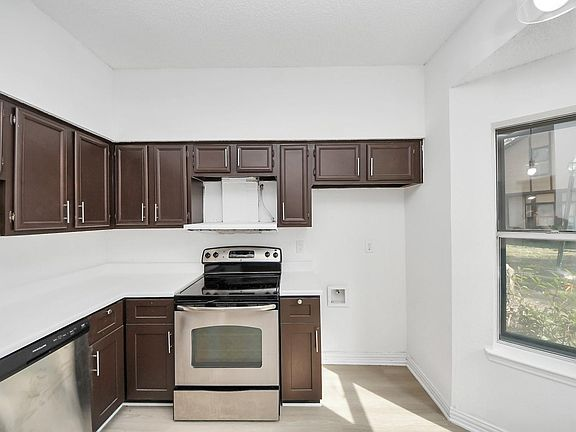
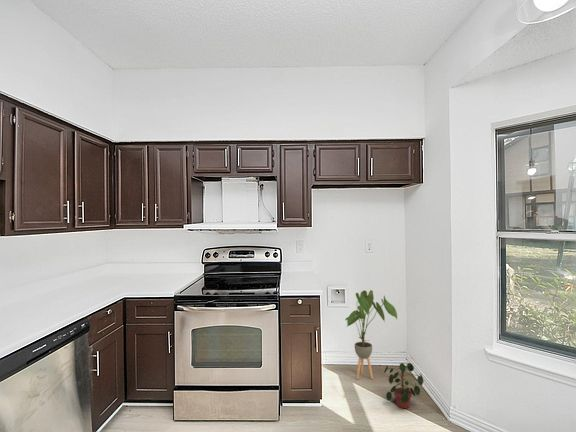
+ house plant (365, 333)
+ potted plant (405, 383)
